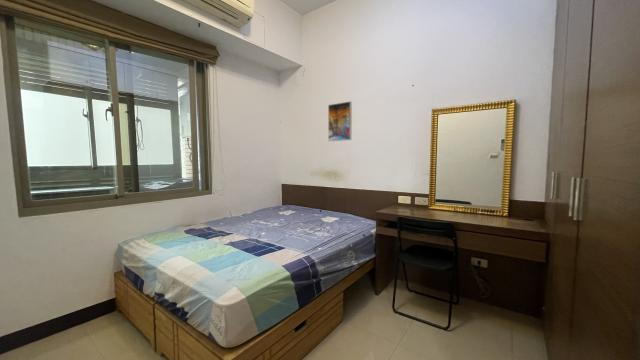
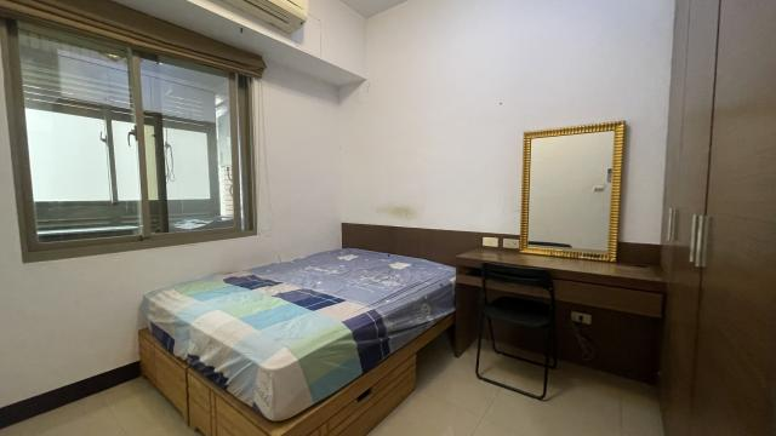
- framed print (339, 122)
